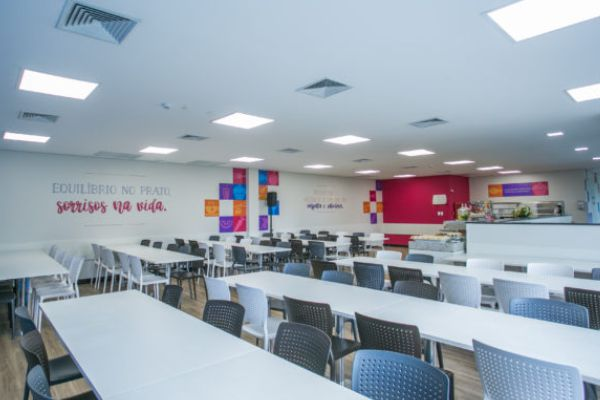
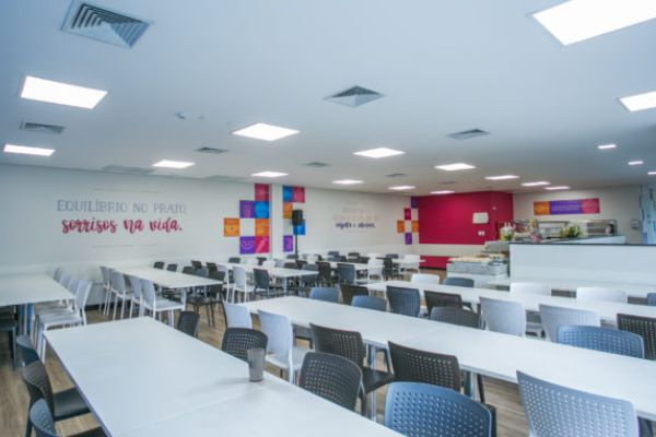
+ cup (256, 364)
